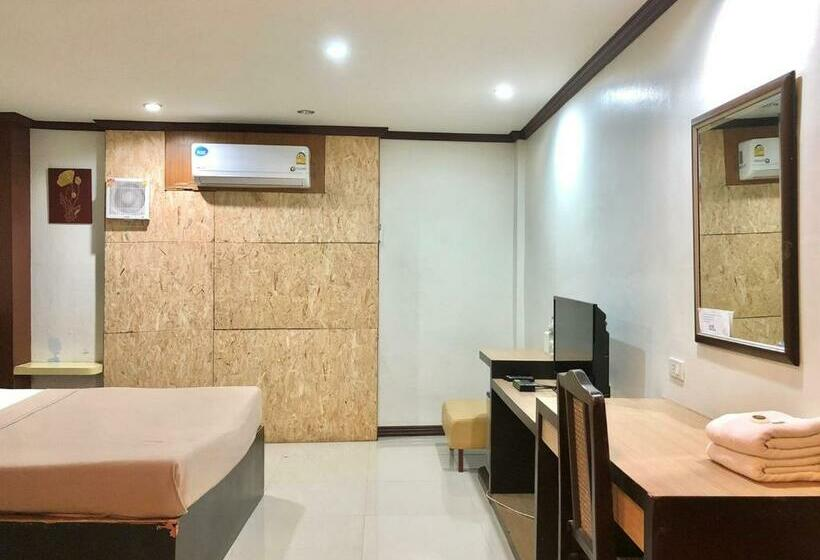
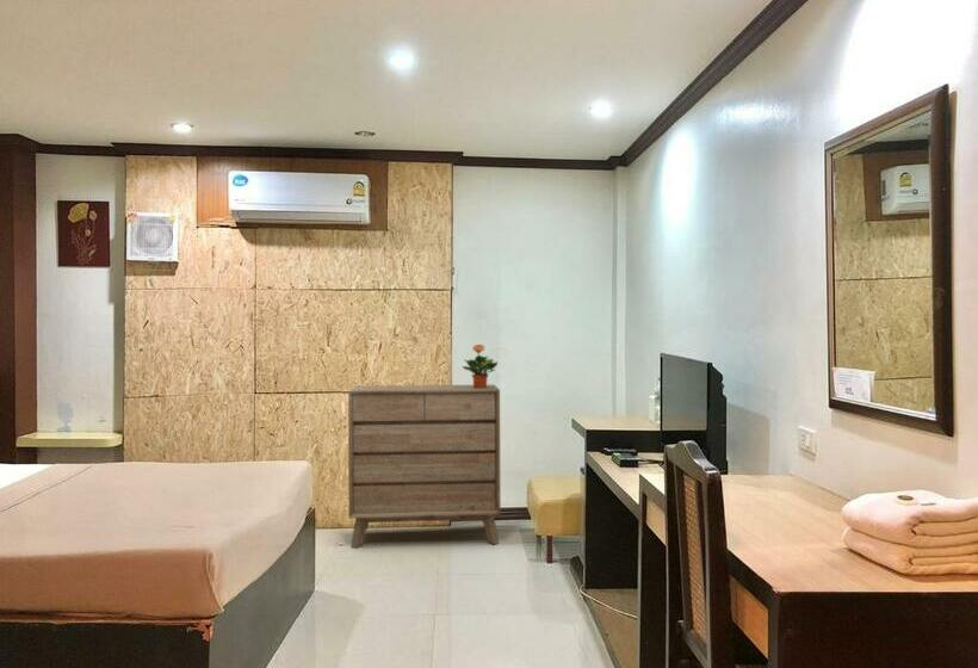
+ potted plant (478, 365)
+ dresser (425, 462)
